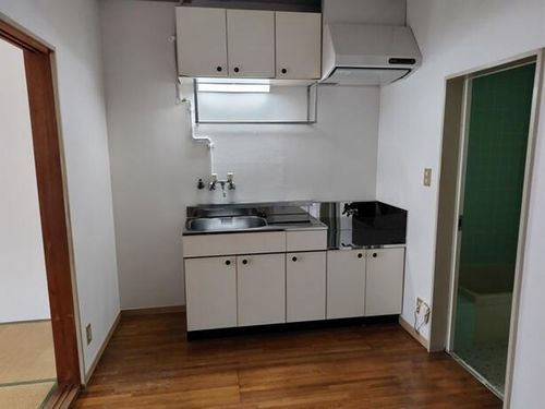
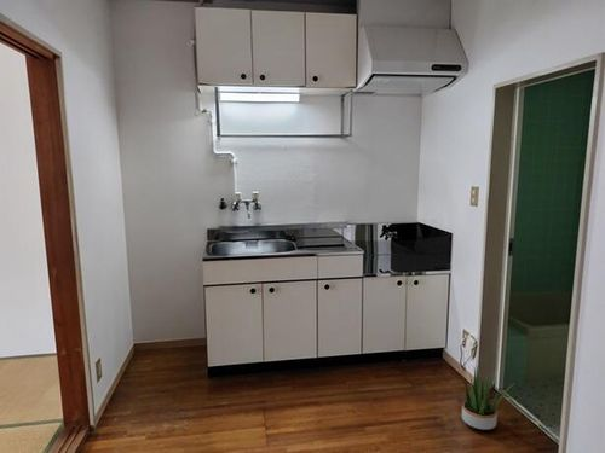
+ potted plant (479, 397)
